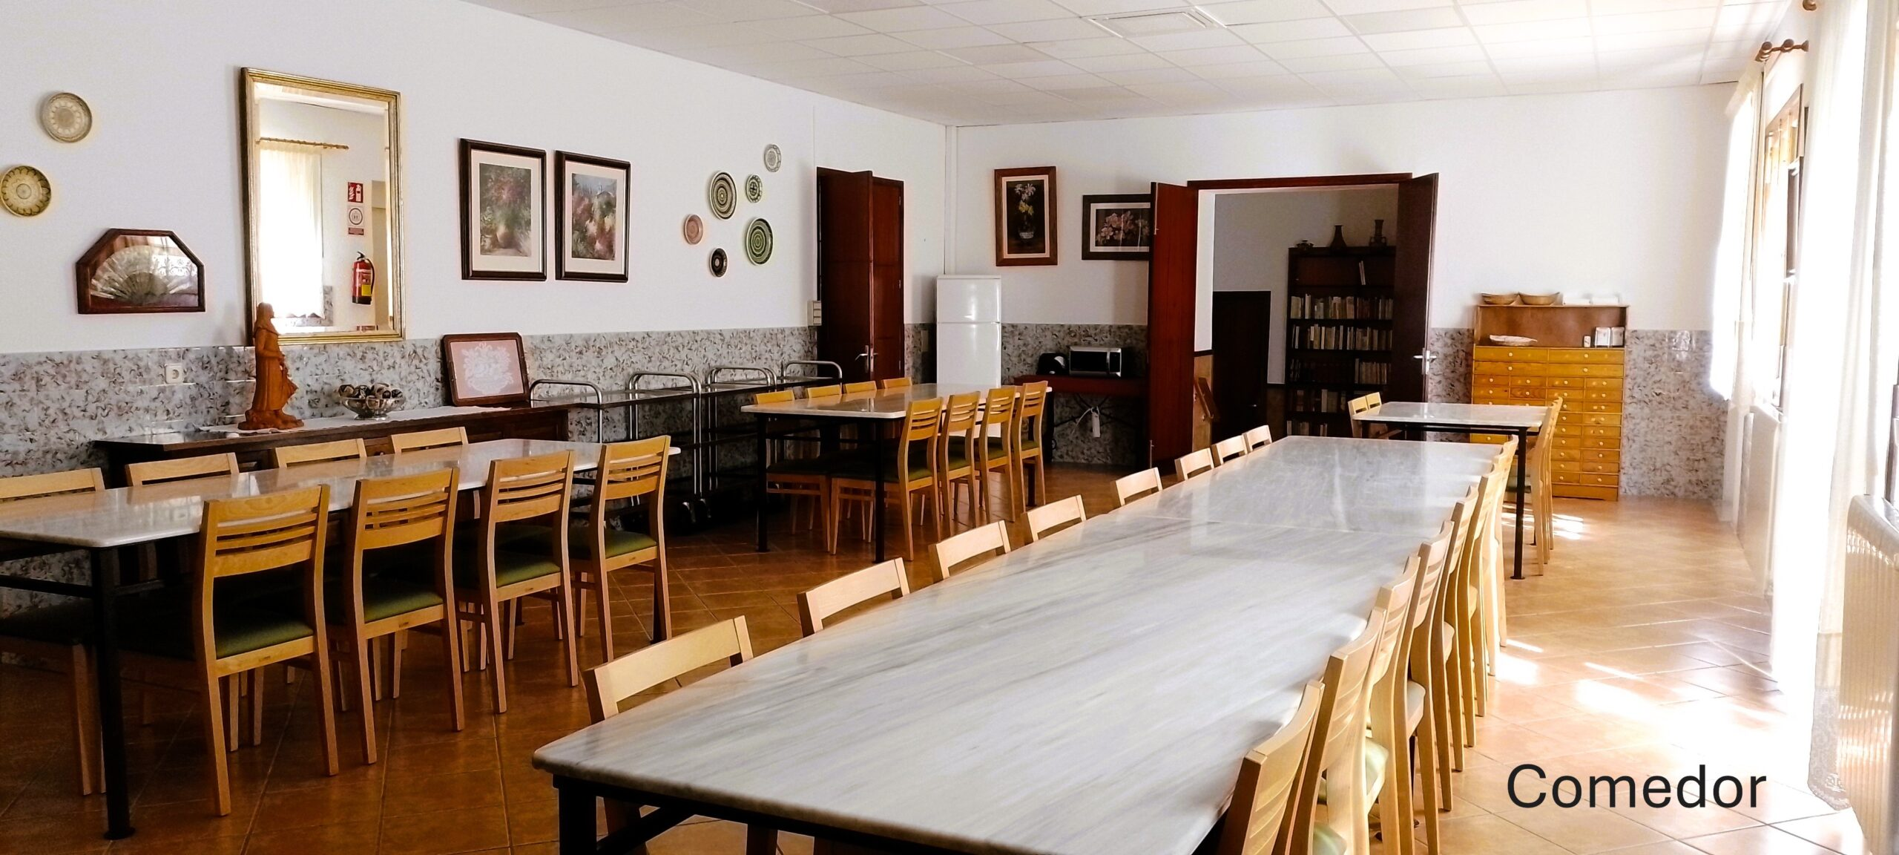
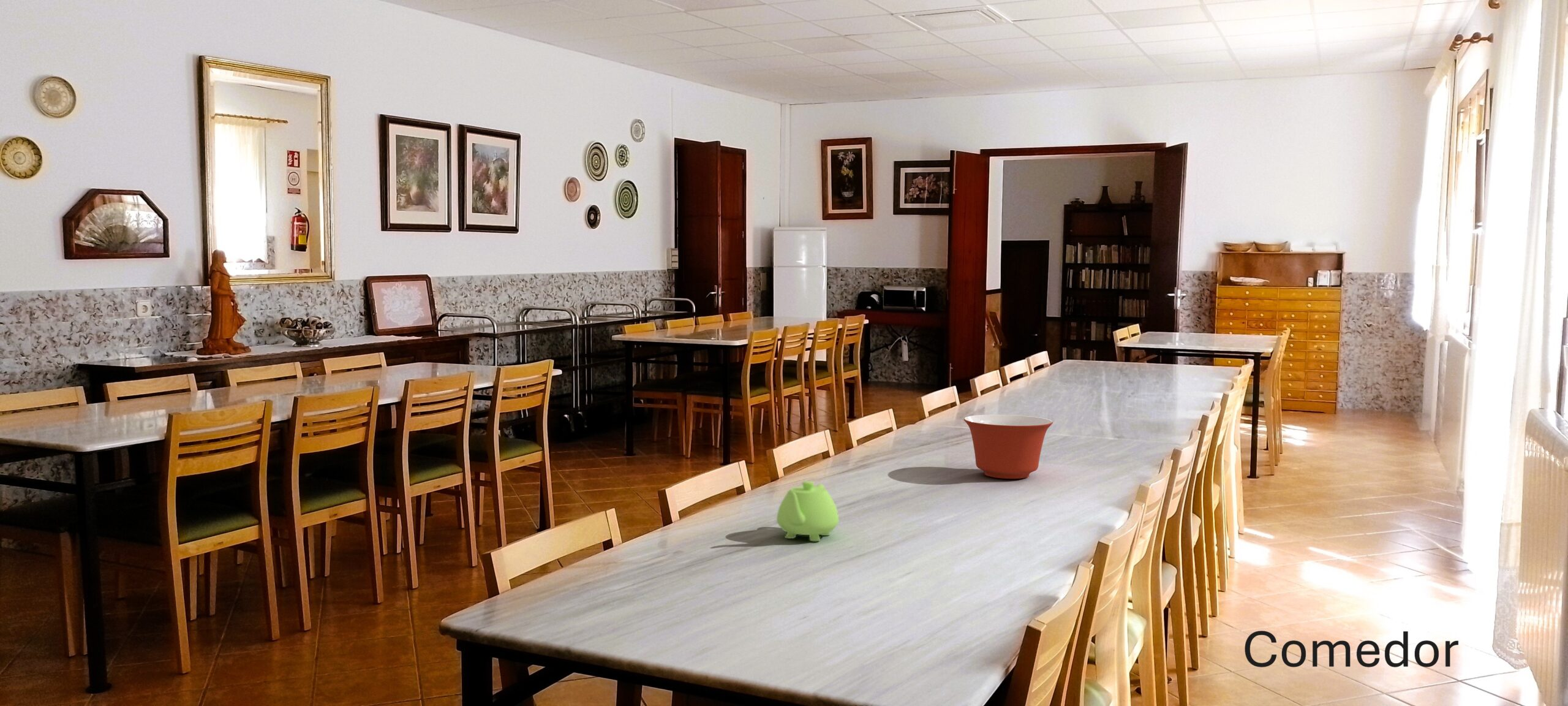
+ mixing bowl (1007, 447)
+ teapot (807, 509)
